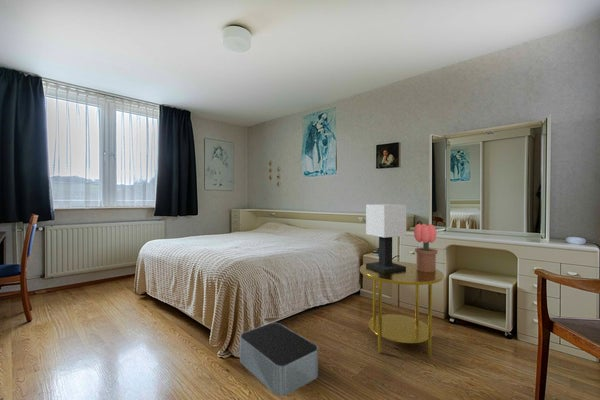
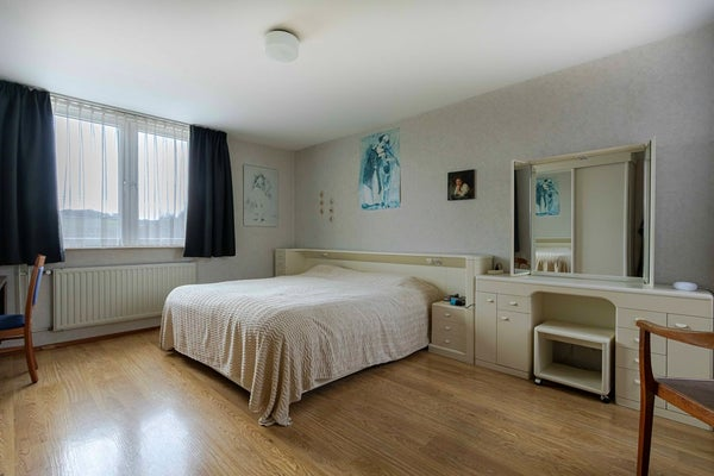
- storage bin (277, 354)
- side table (399, 315)
- table lamp (385, 236)
- potted flower (425, 246)
